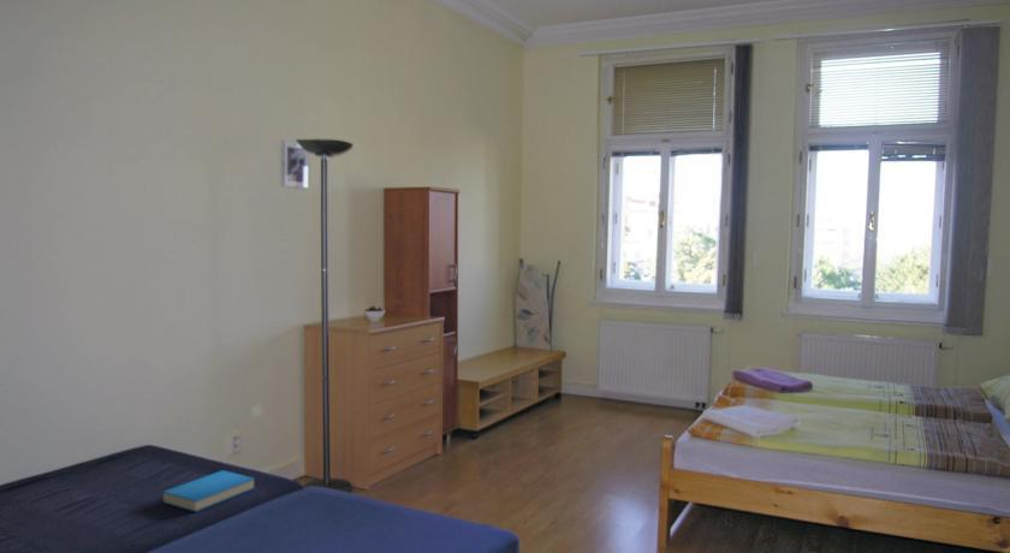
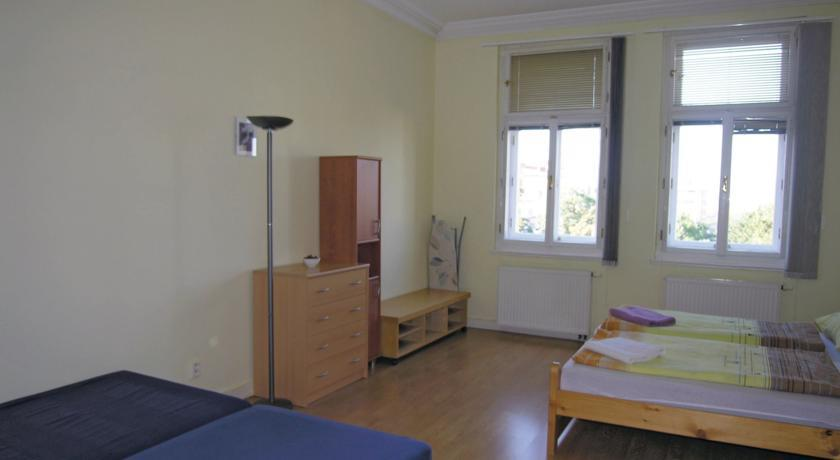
- book (209, 489)
